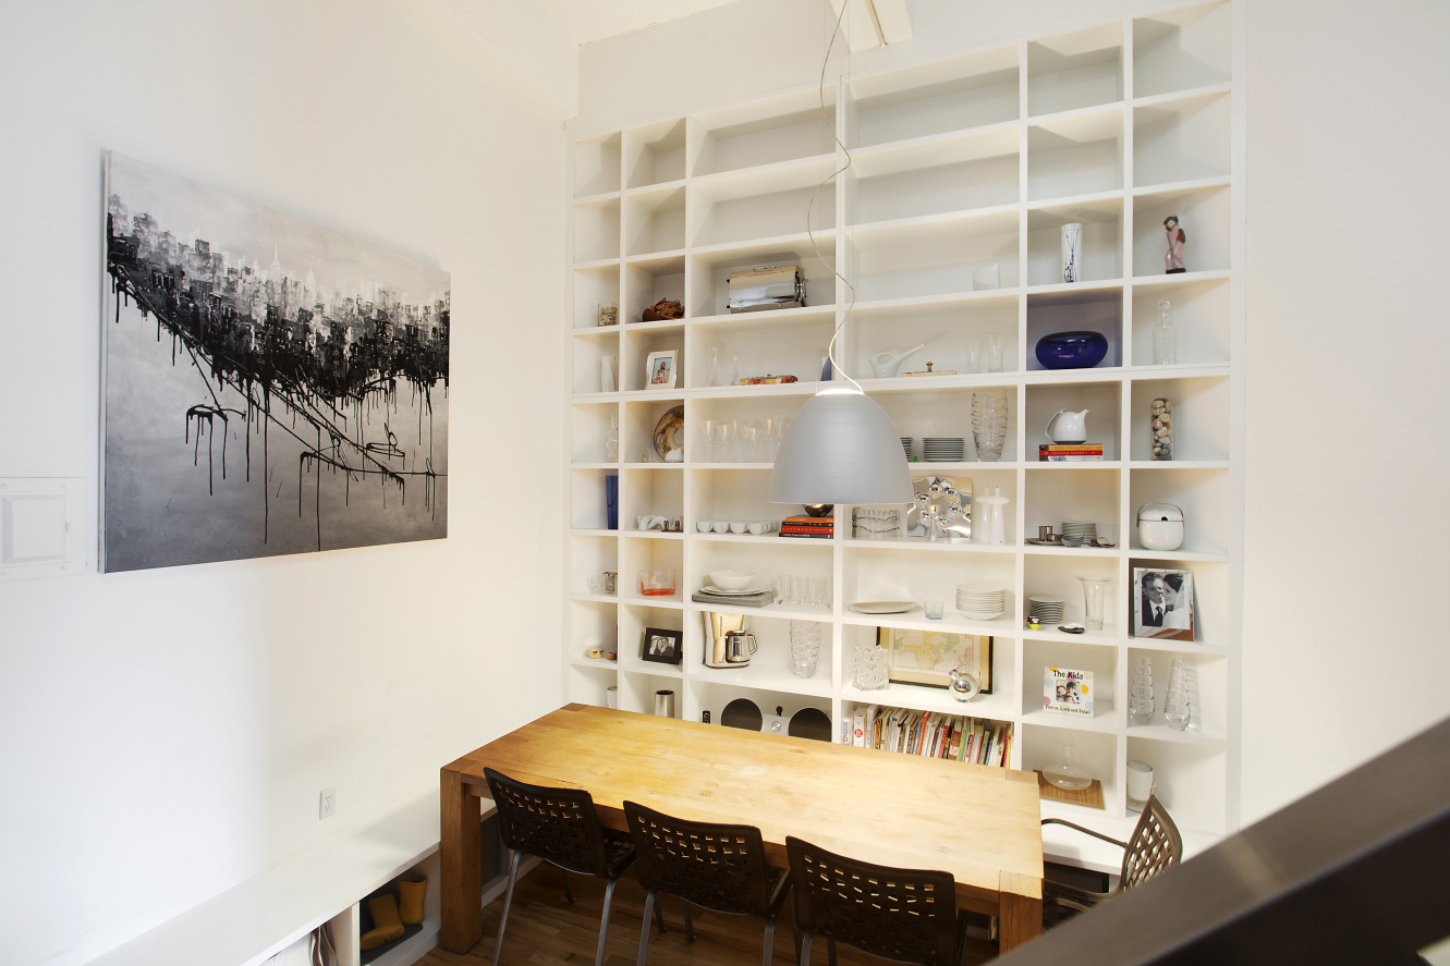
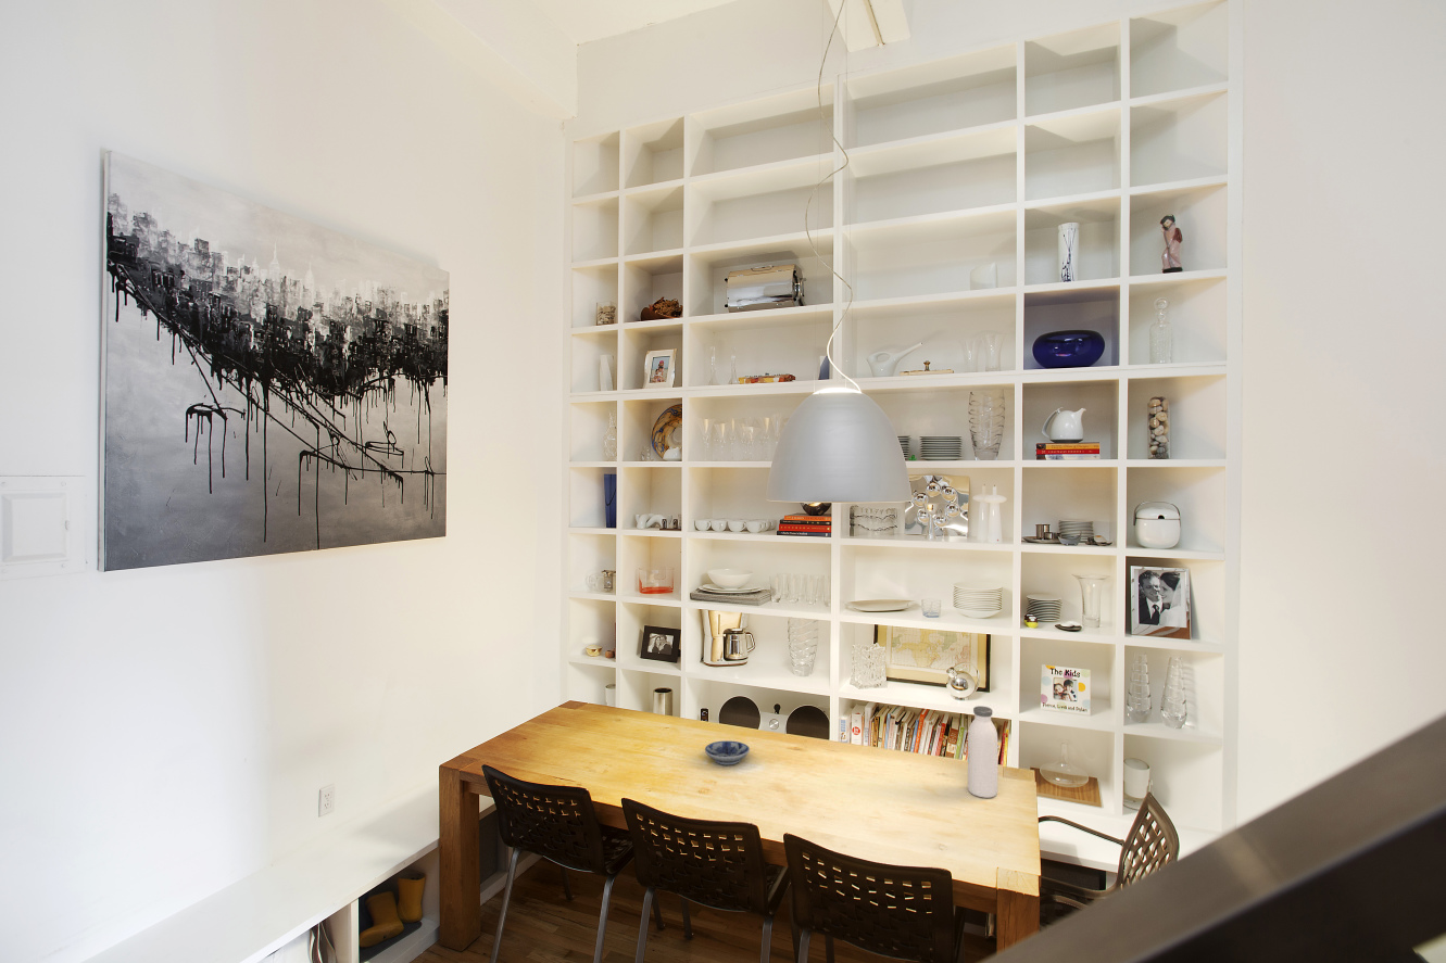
+ water bottle (982, 749)
+ bowl (727, 753)
